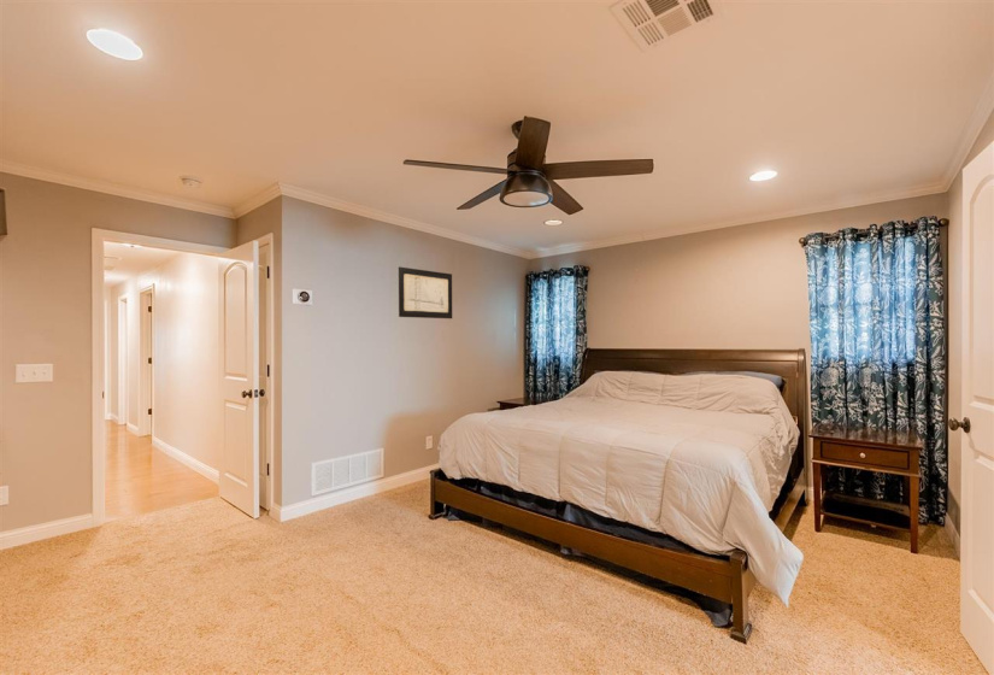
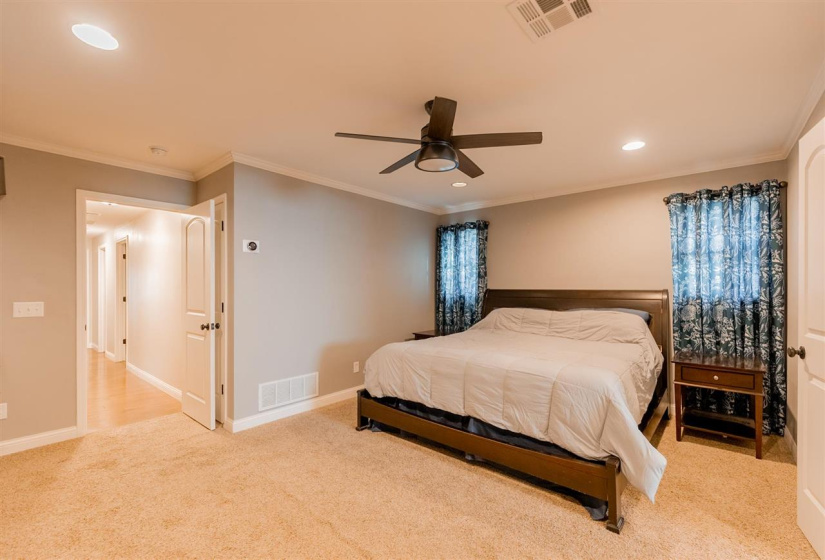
- wall art (427, 294)
